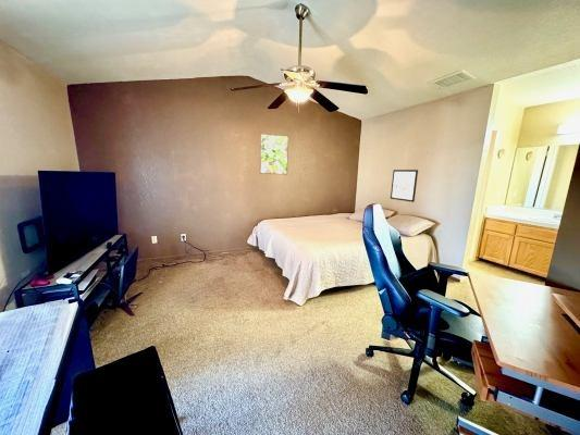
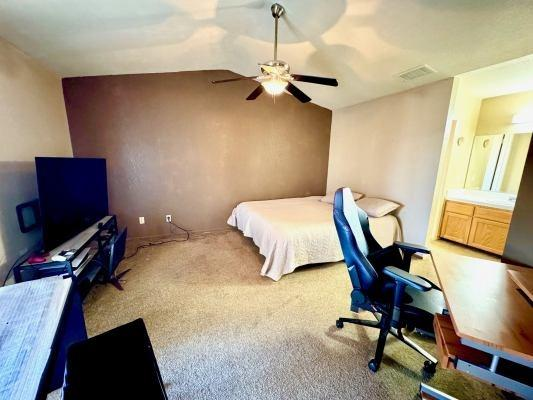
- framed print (274, 154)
- wall art (403, 185)
